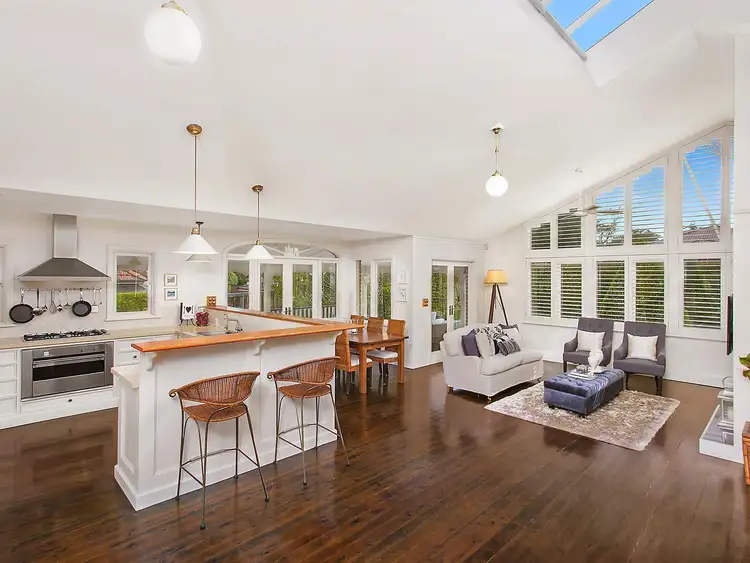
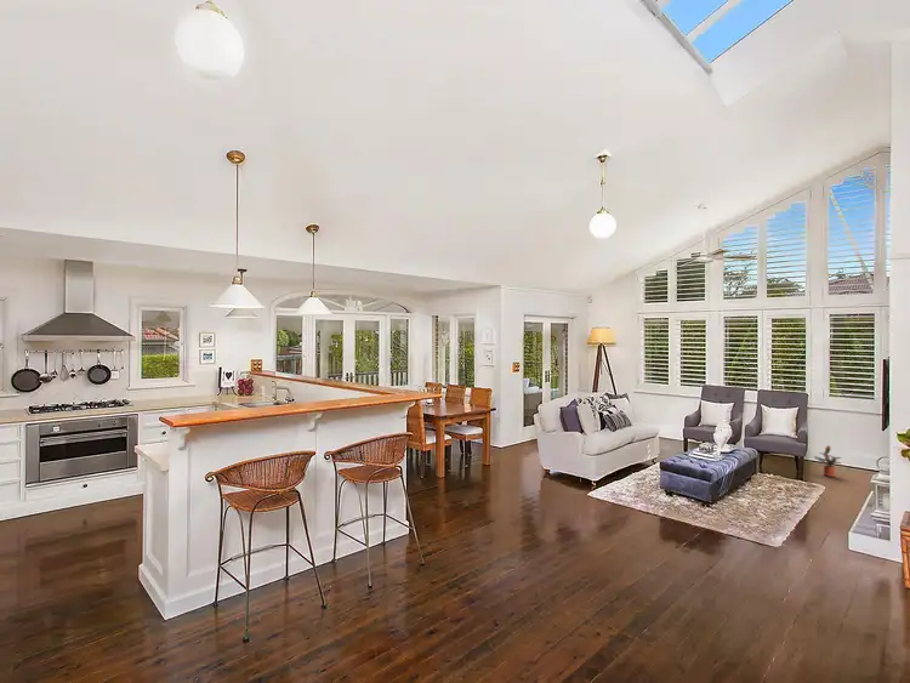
+ potted plant (826, 461)
